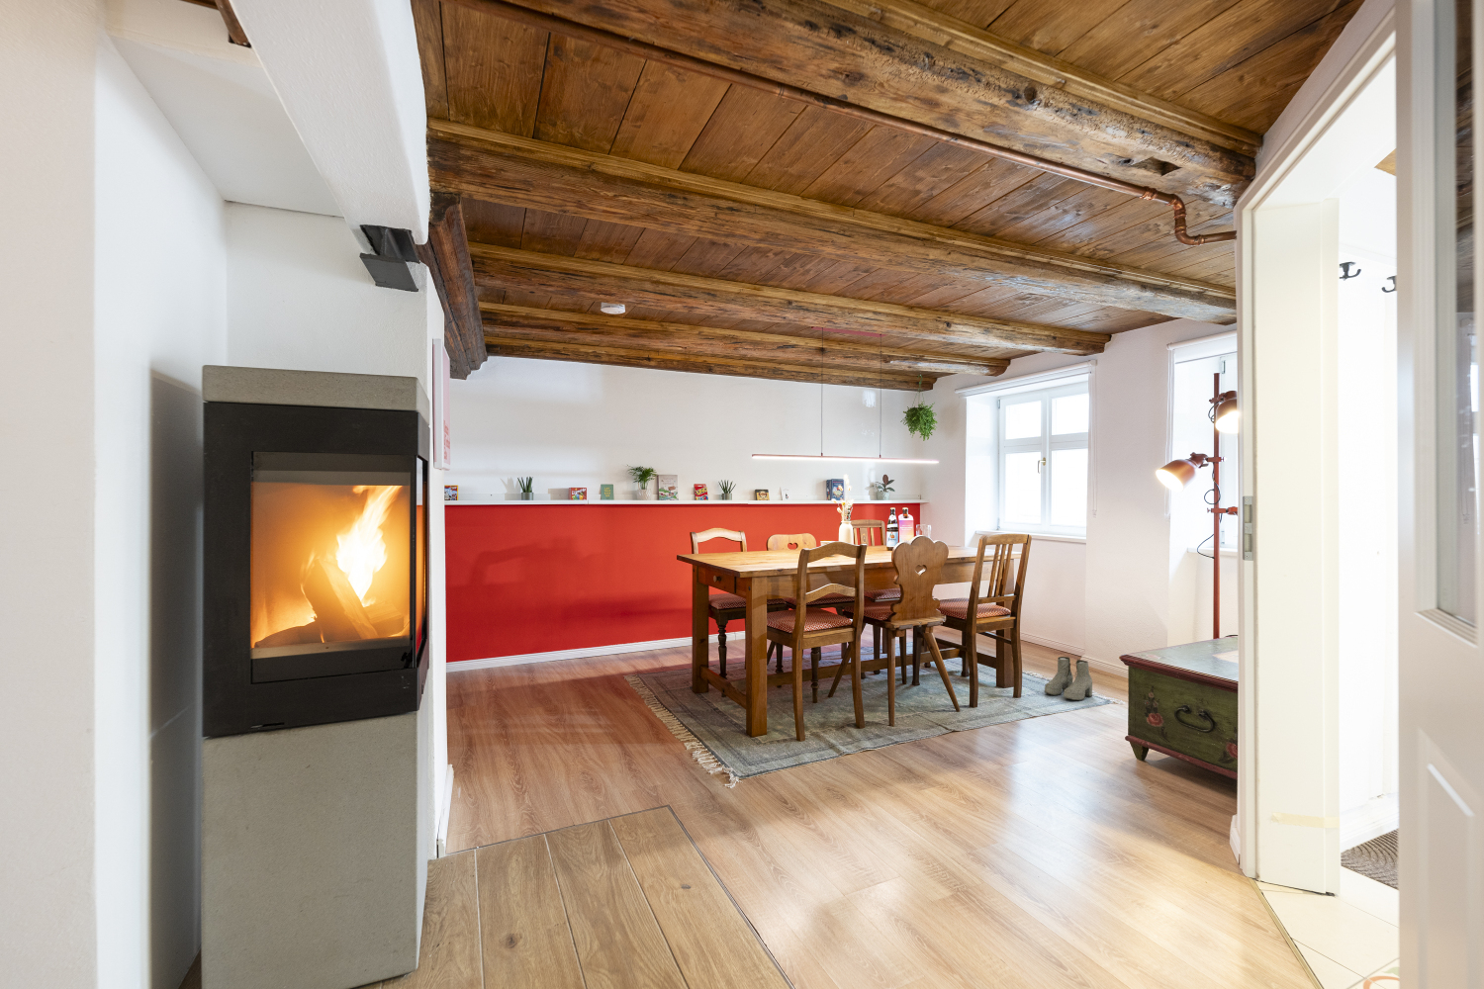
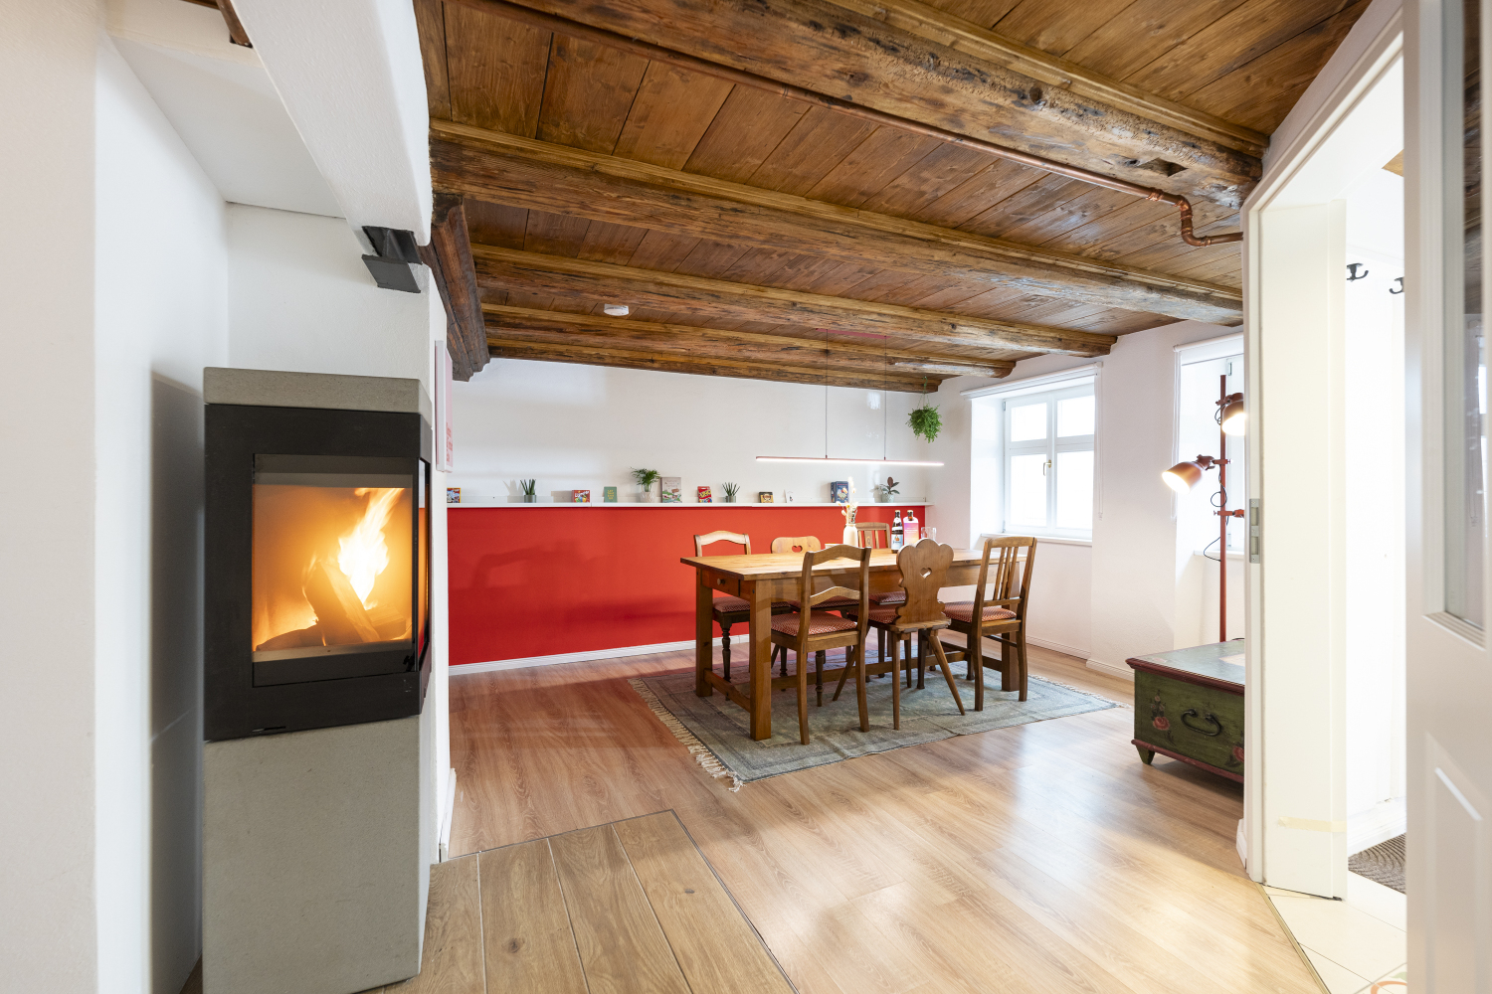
- boots (1069, 677)
